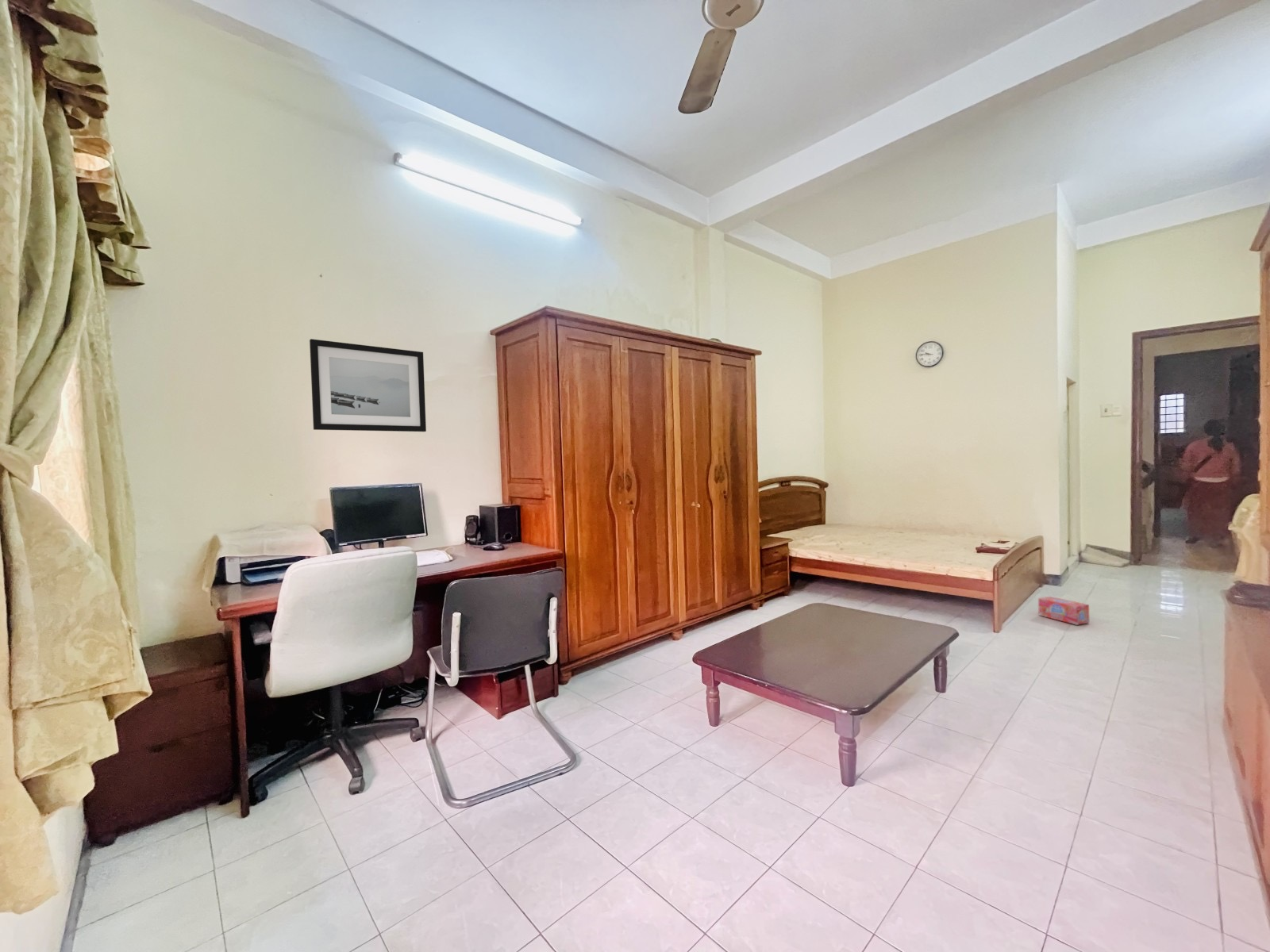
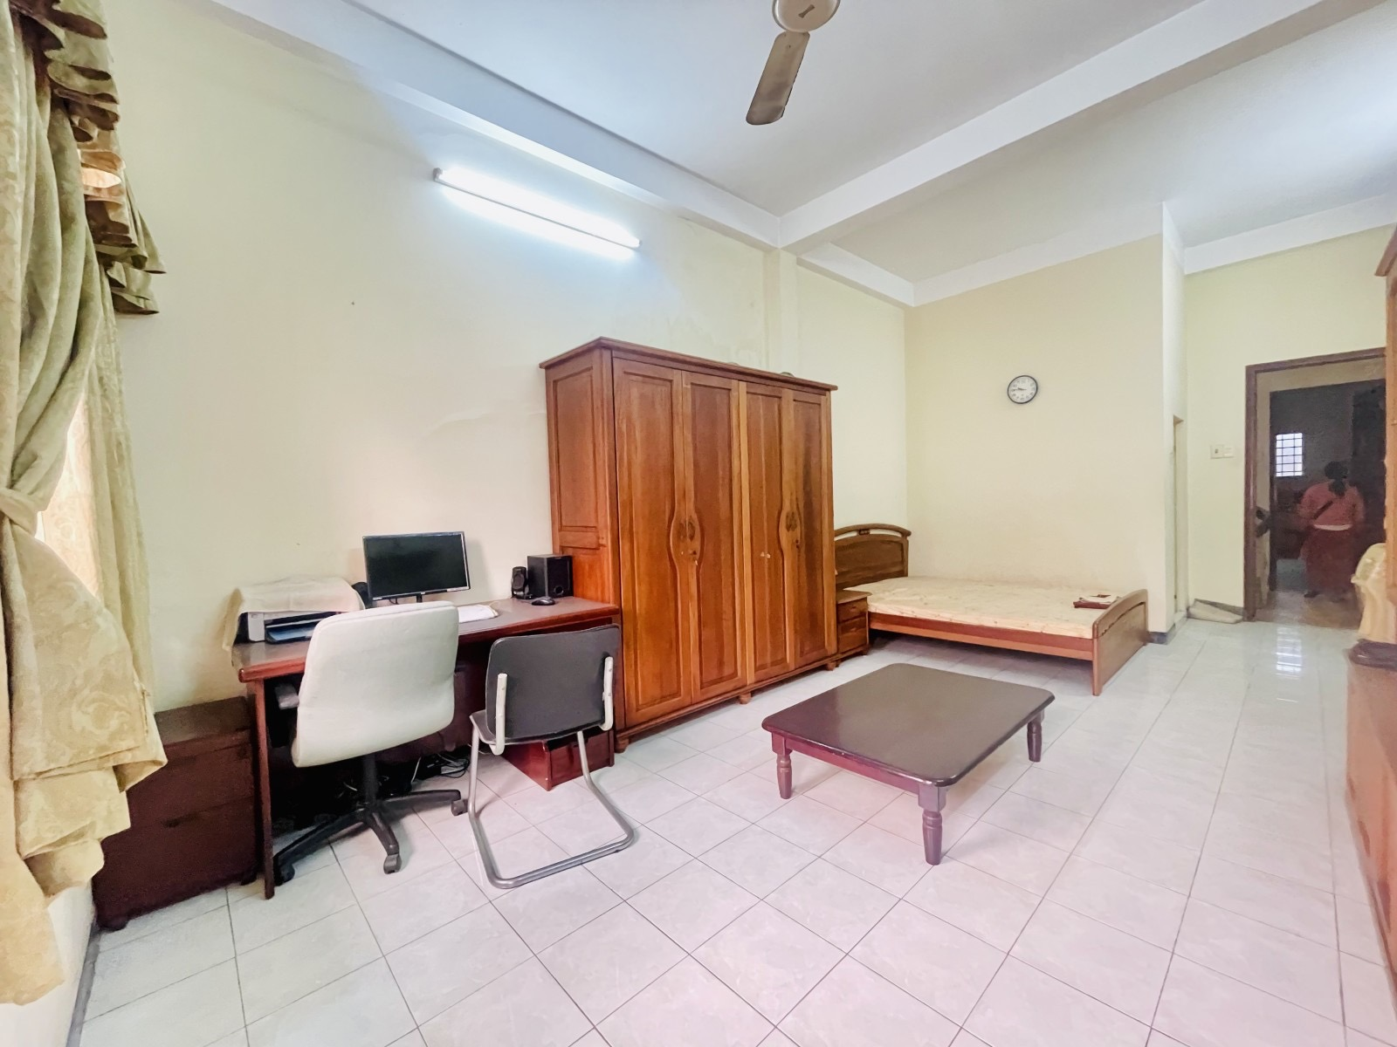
- box (1063, 609)
- wall art (371, 388)
